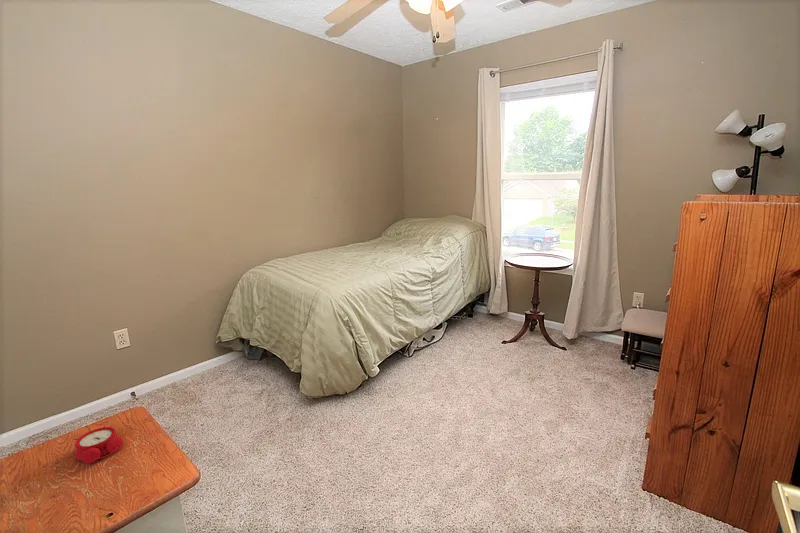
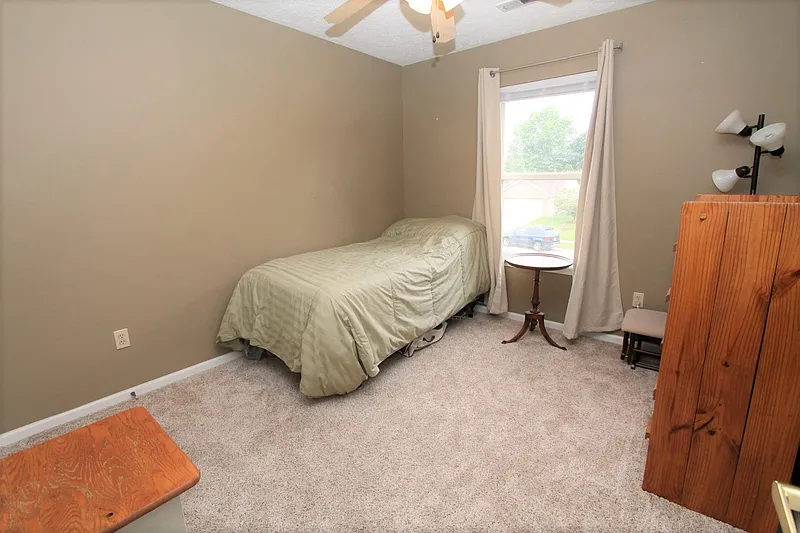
- alarm clock (98, 444)
